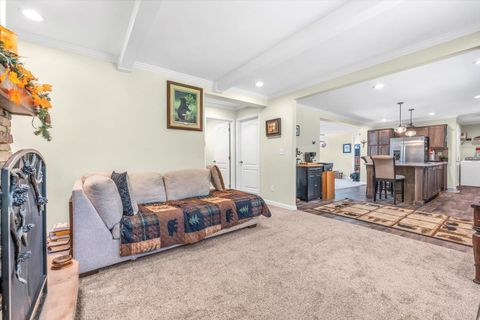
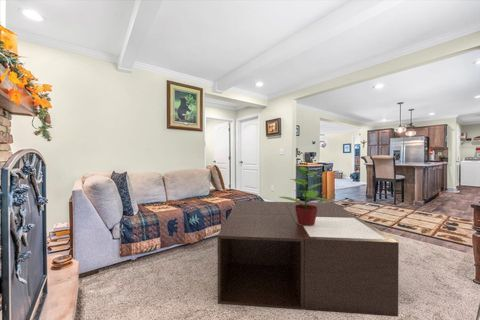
+ potted plant (306, 194)
+ coffee table (291, 240)
